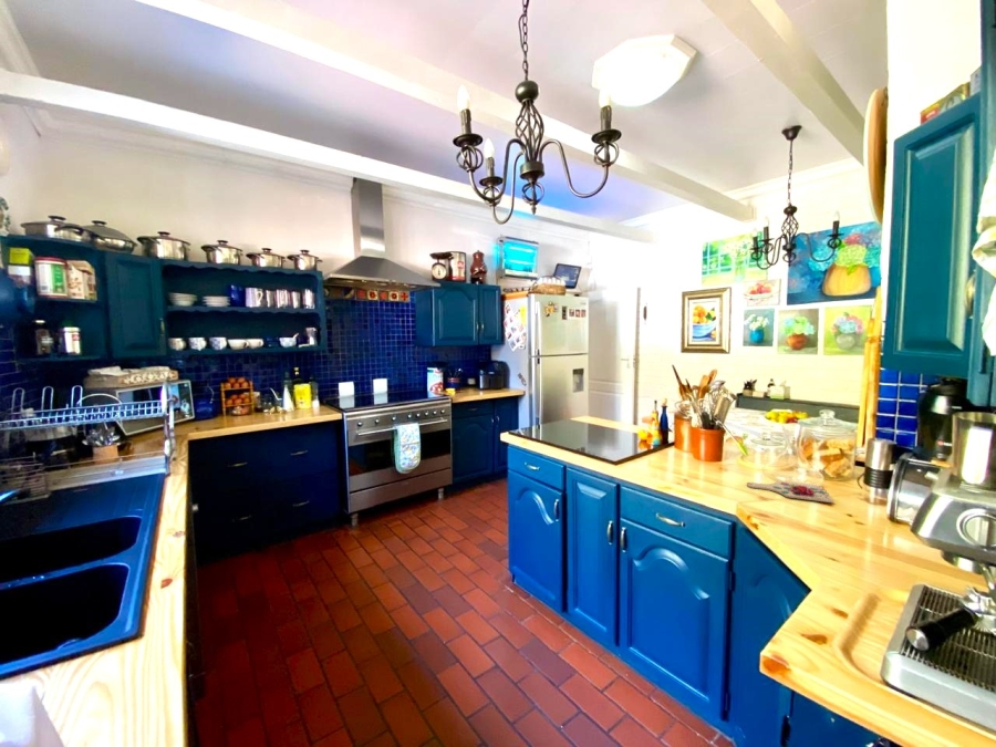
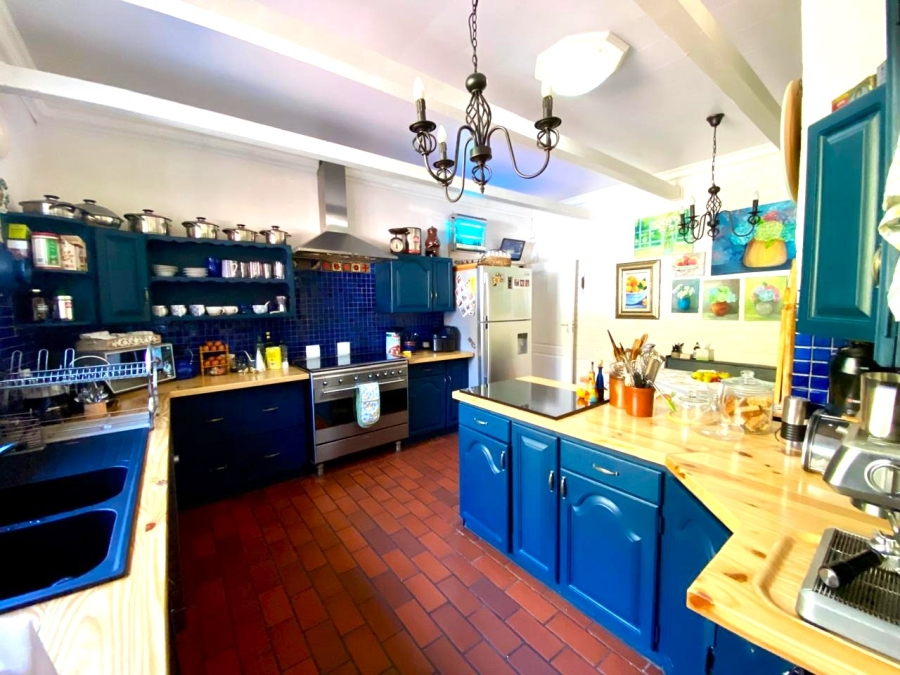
- cutting board (785, 486)
